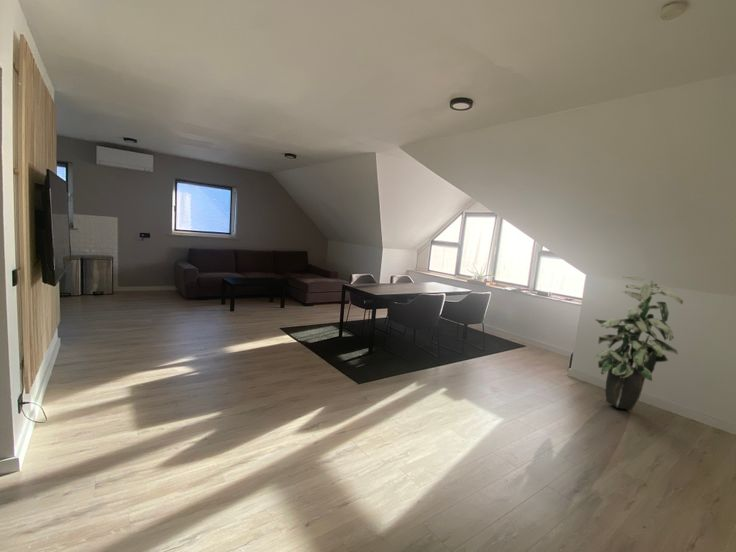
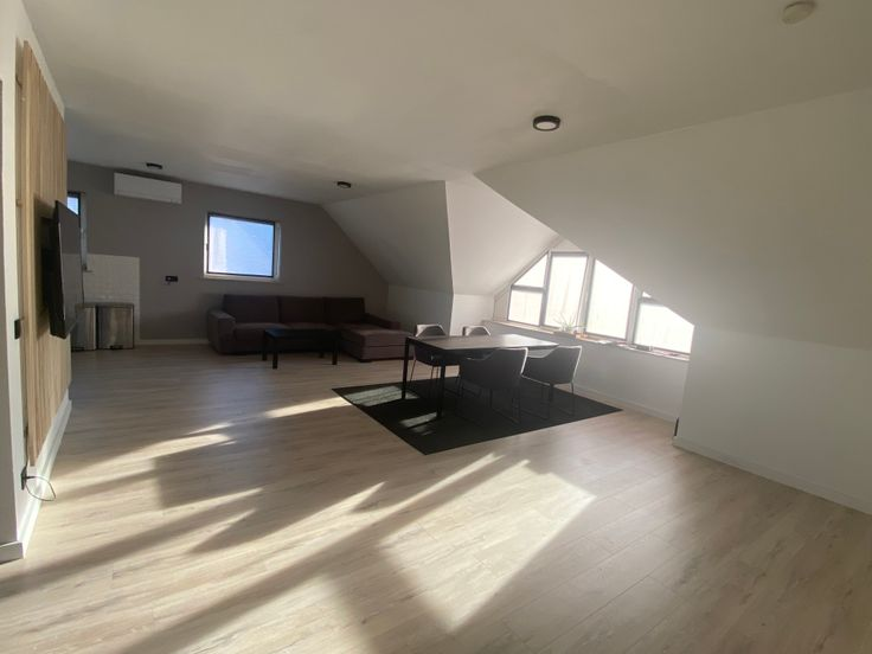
- indoor plant (631, 341)
